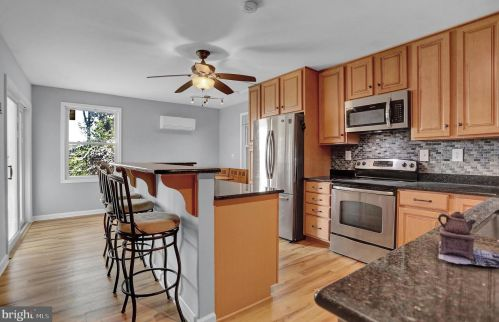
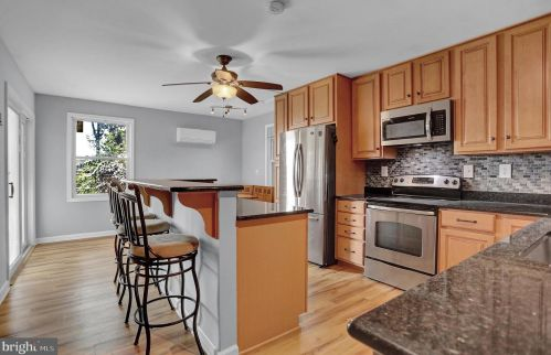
- teapot (460, 234)
